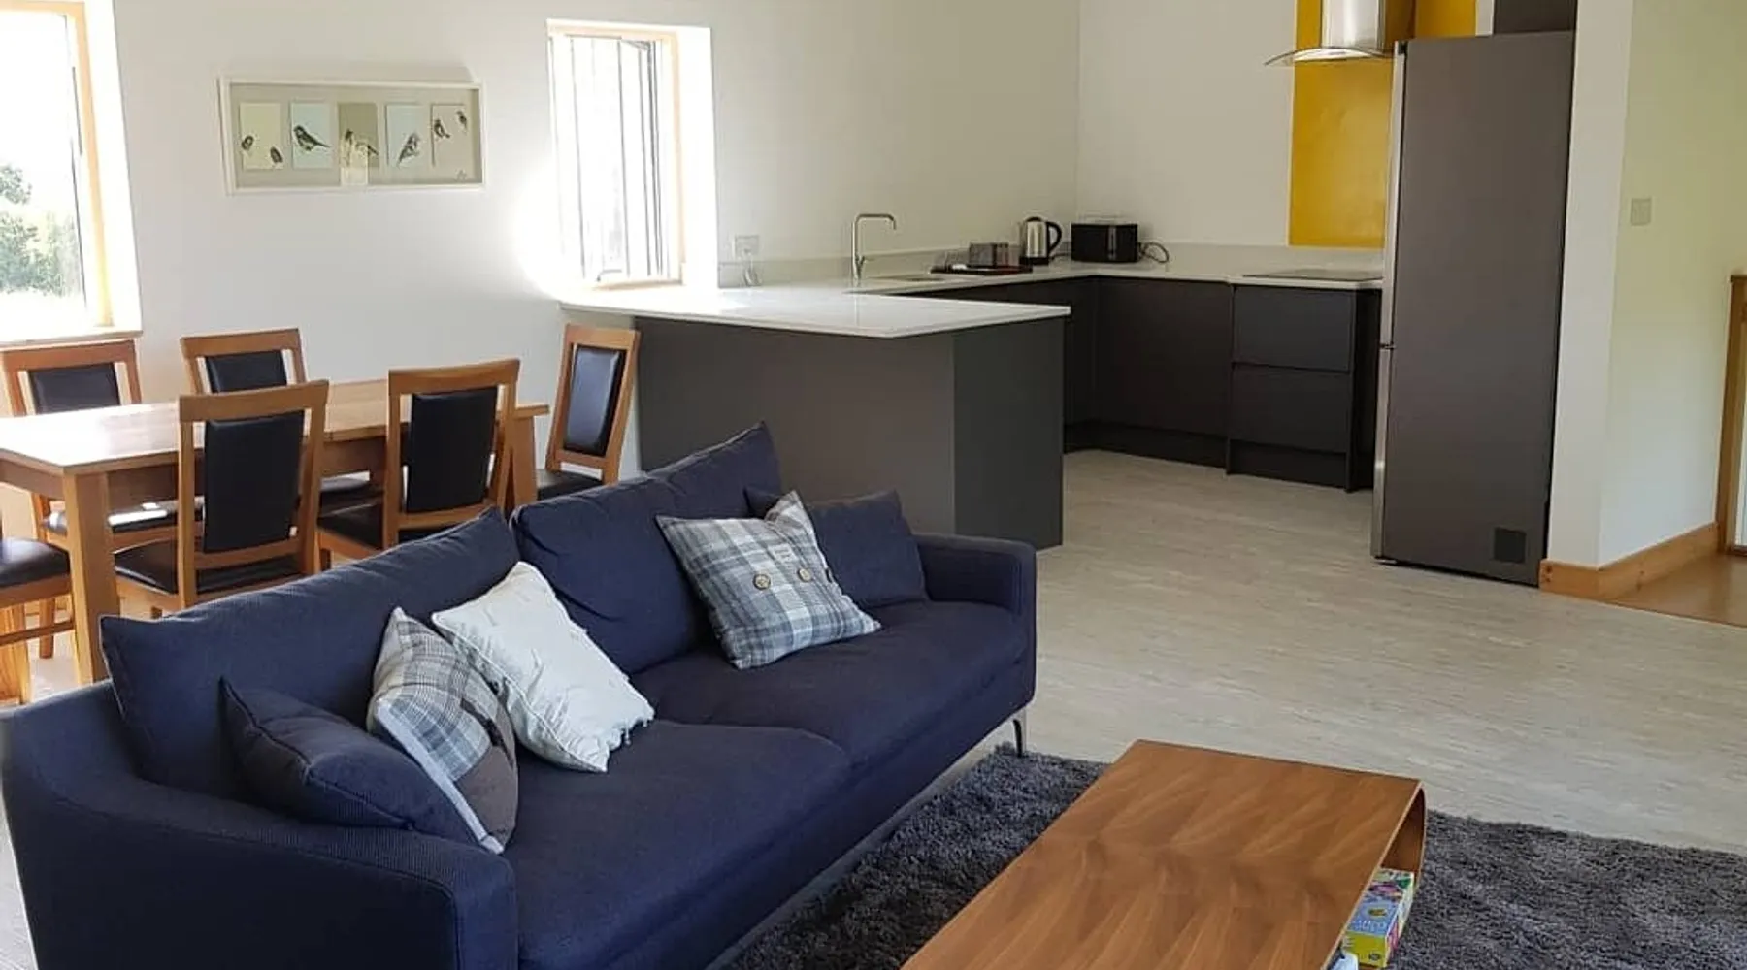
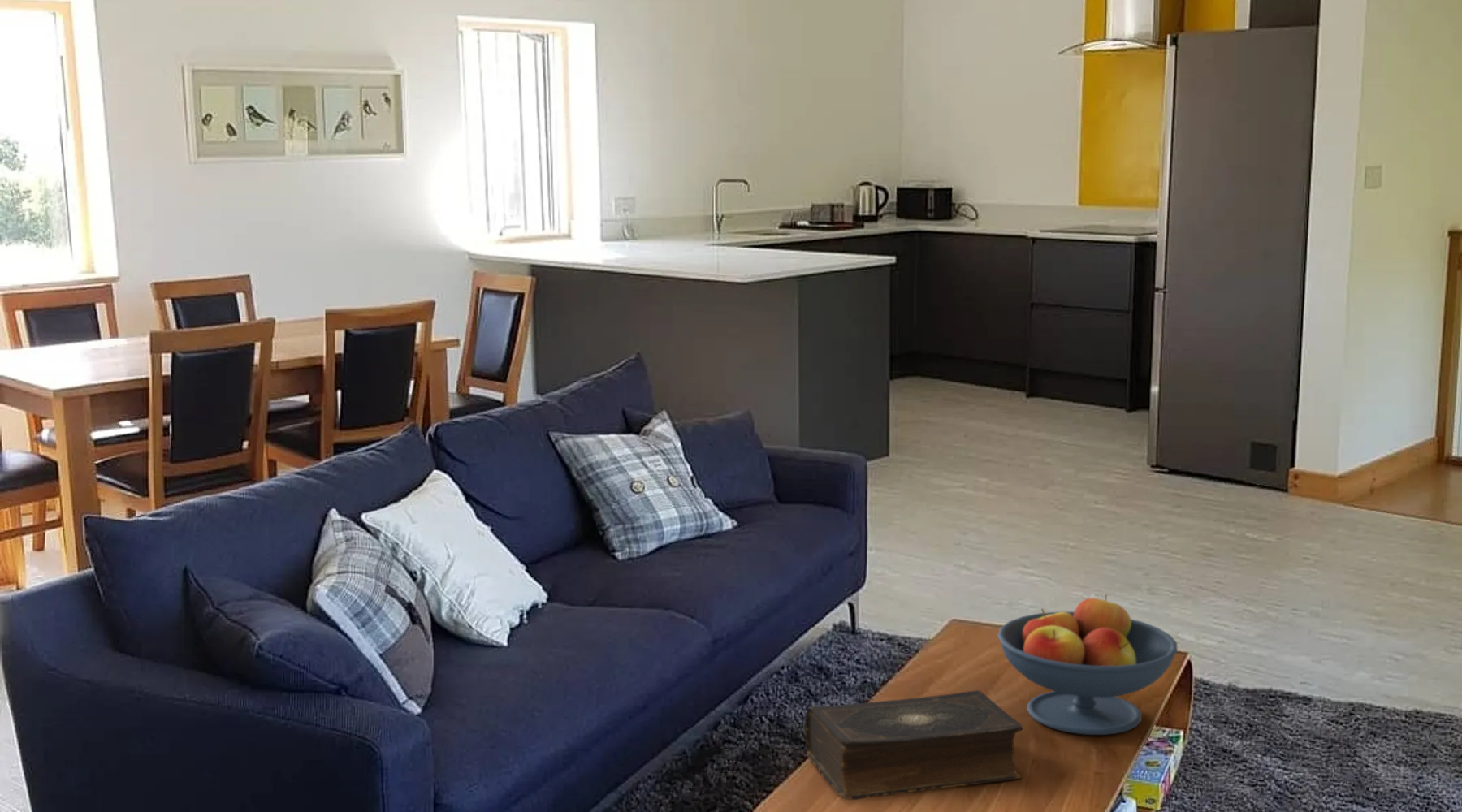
+ fruit bowl (1085, 662)
+ book (911, 738)
